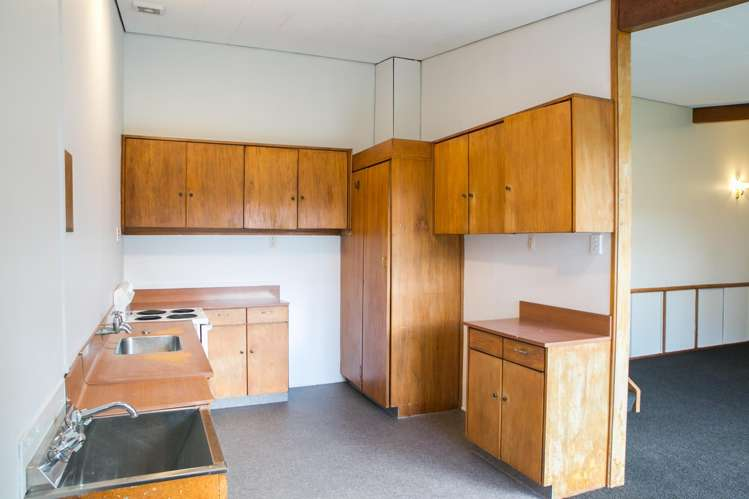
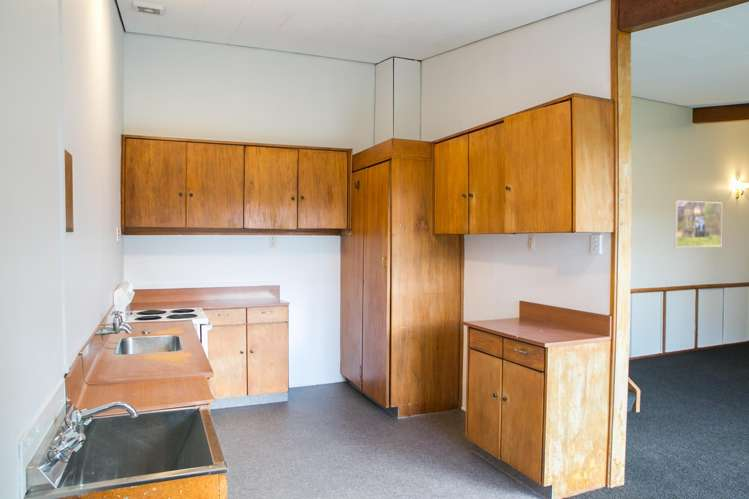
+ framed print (698, 224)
